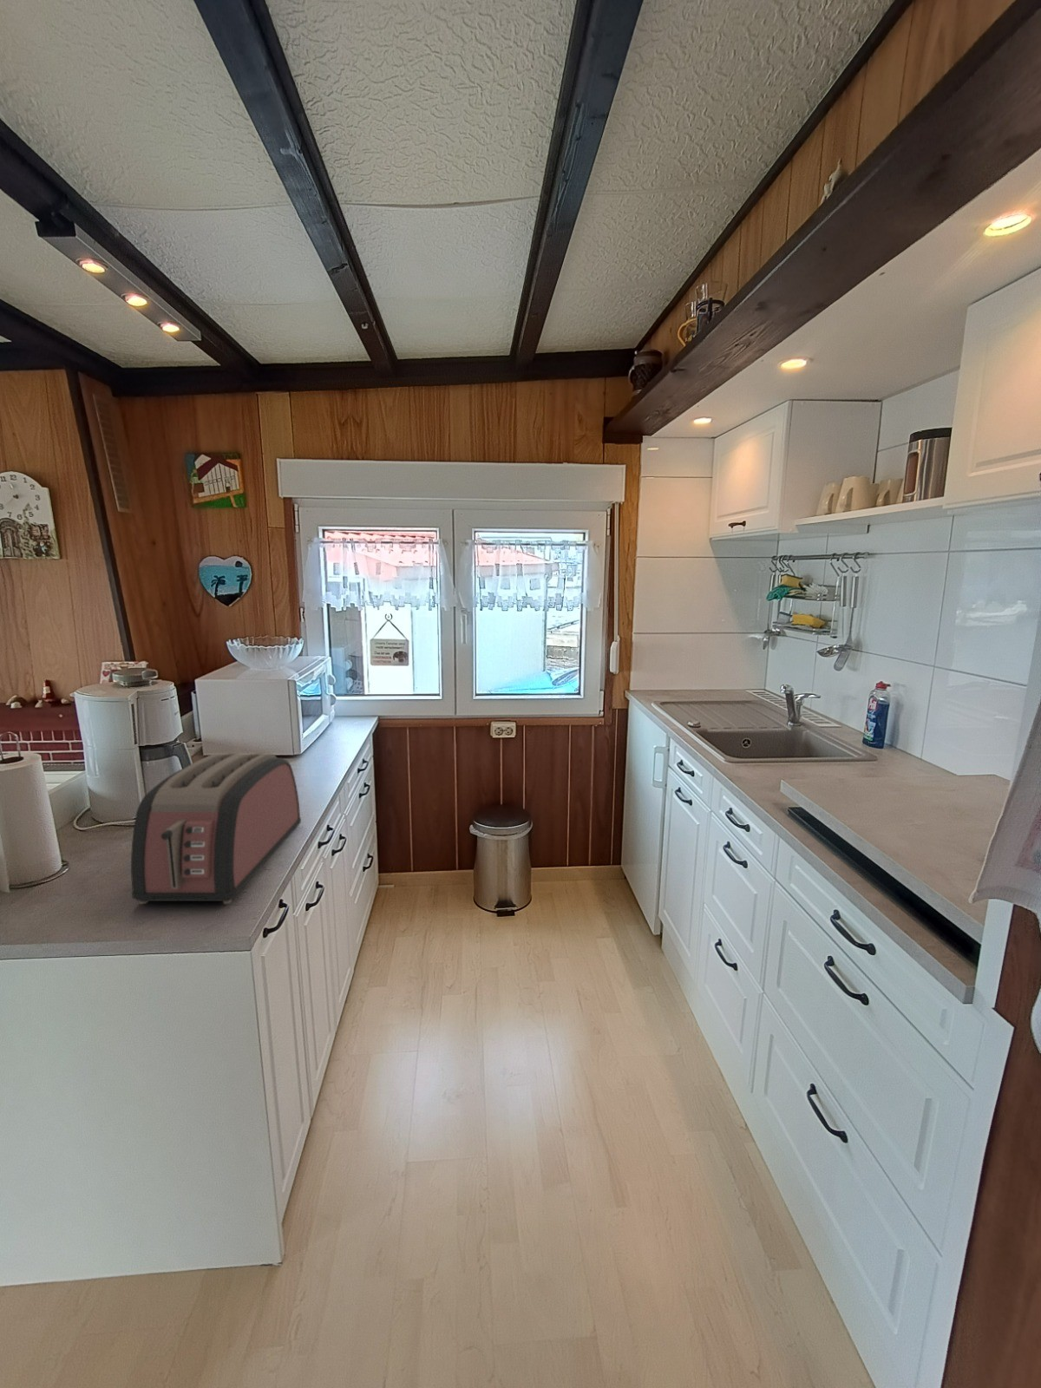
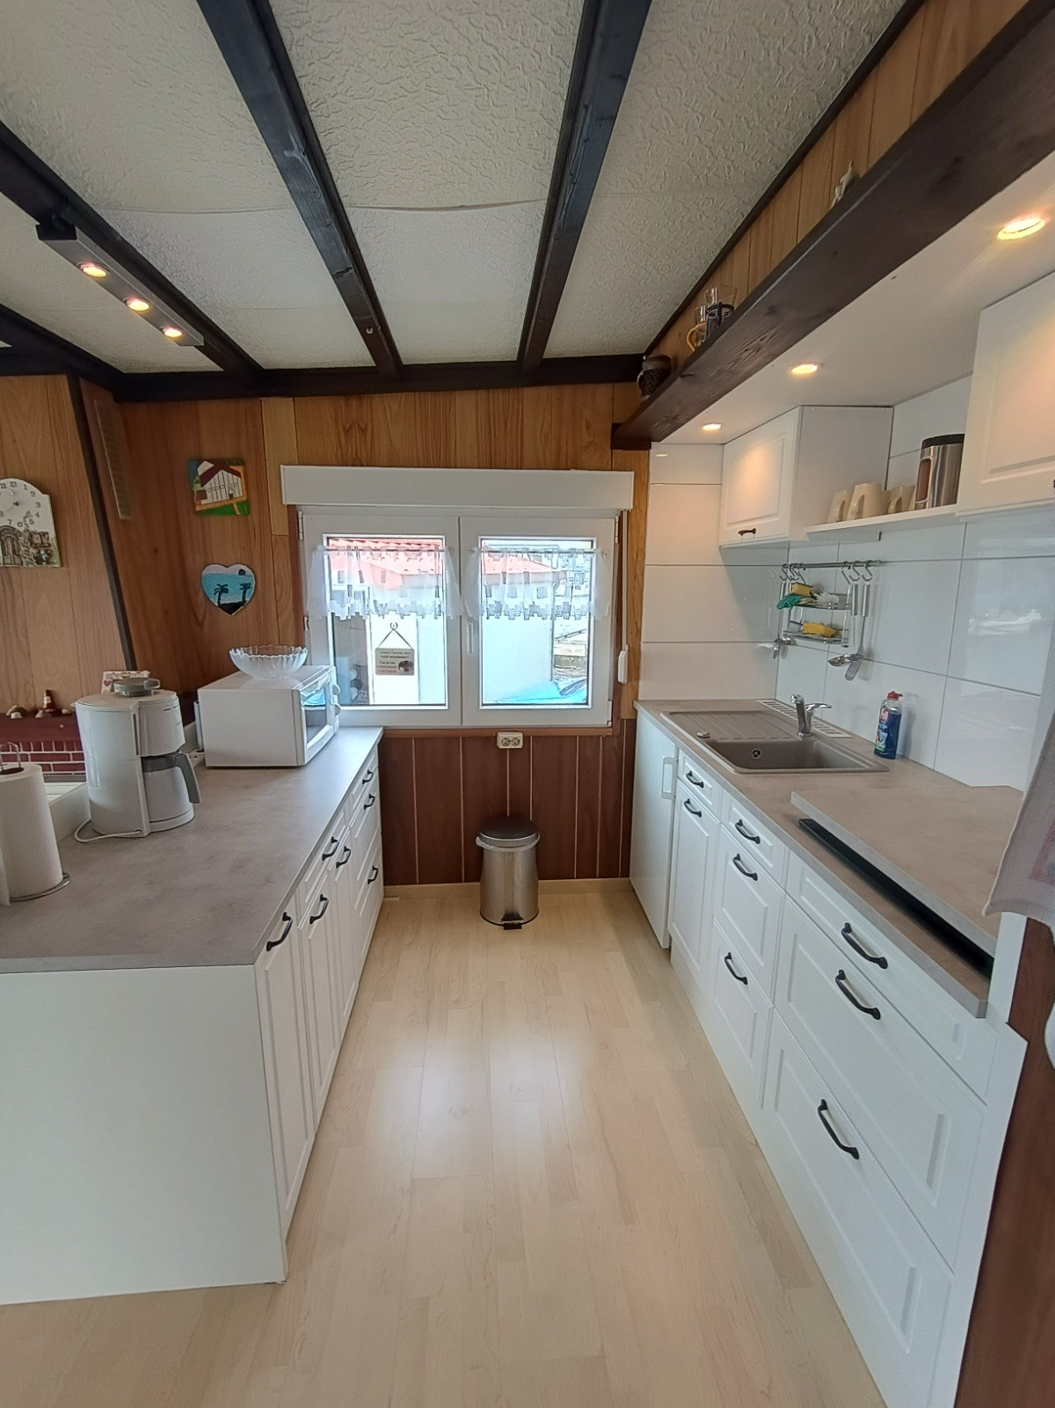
- toaster (221, 814)
